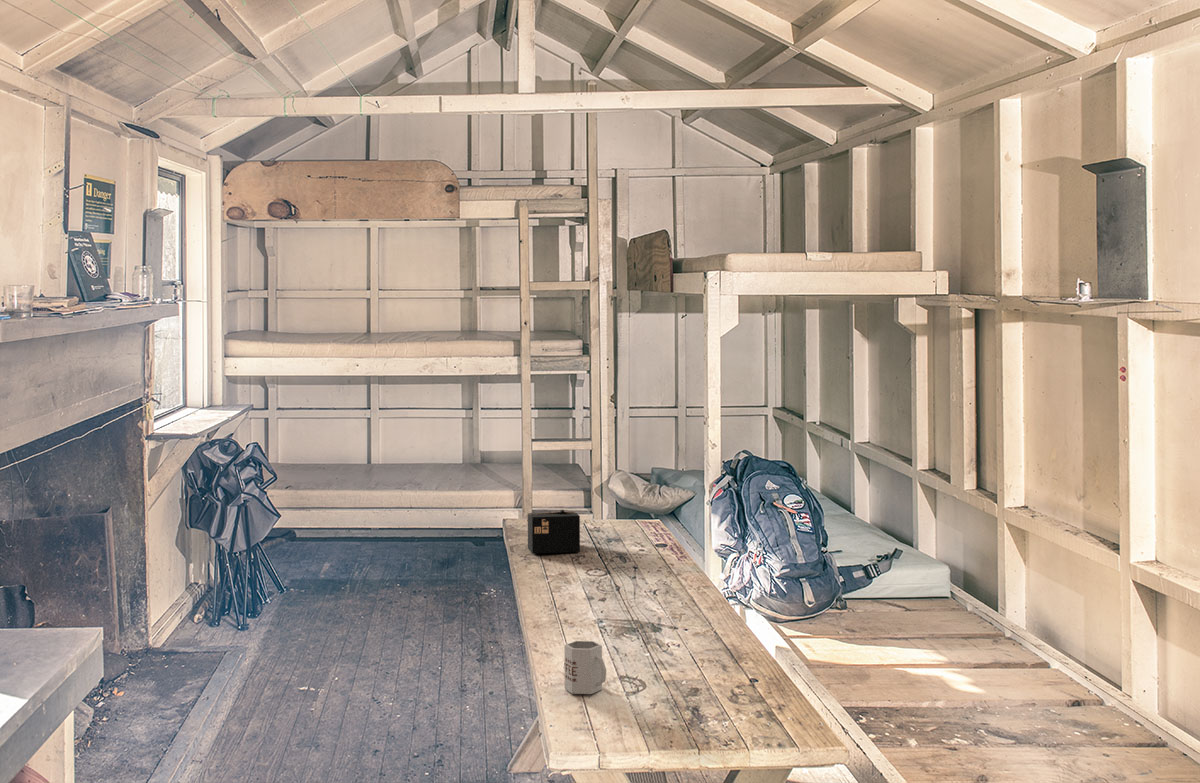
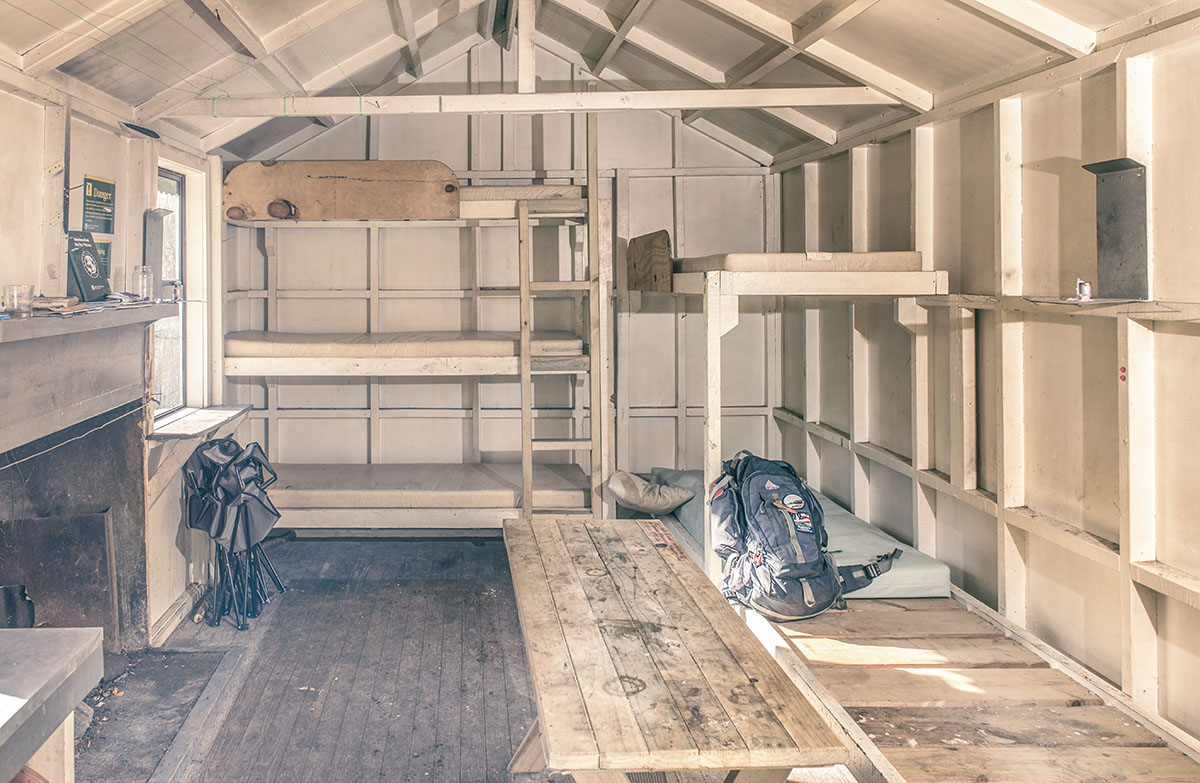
- mug (585, 666)
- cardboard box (553, 529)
